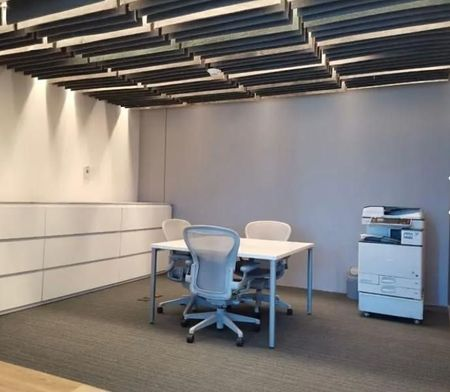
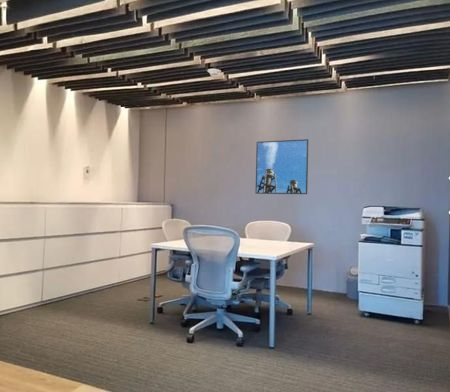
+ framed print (281, 167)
